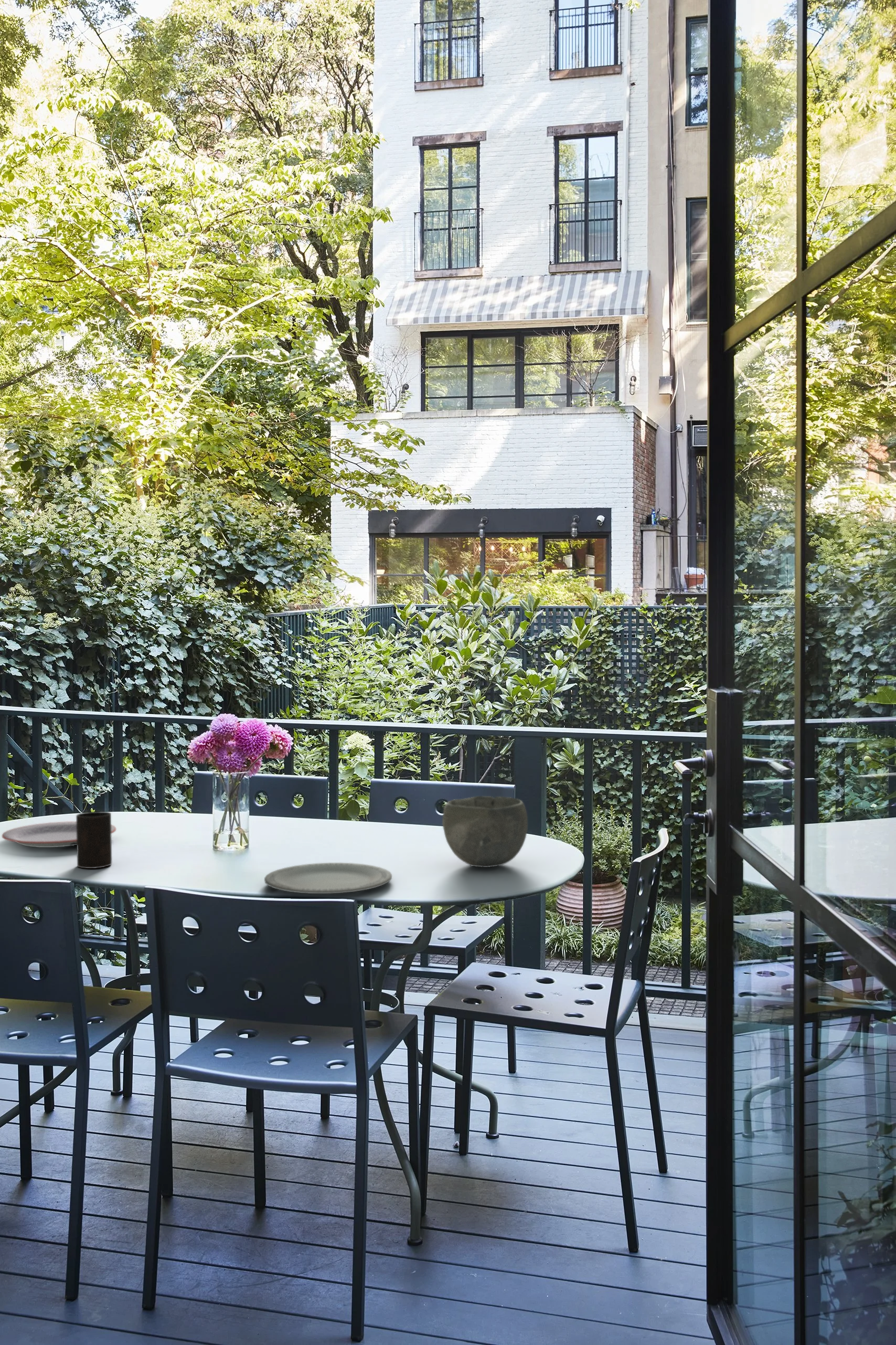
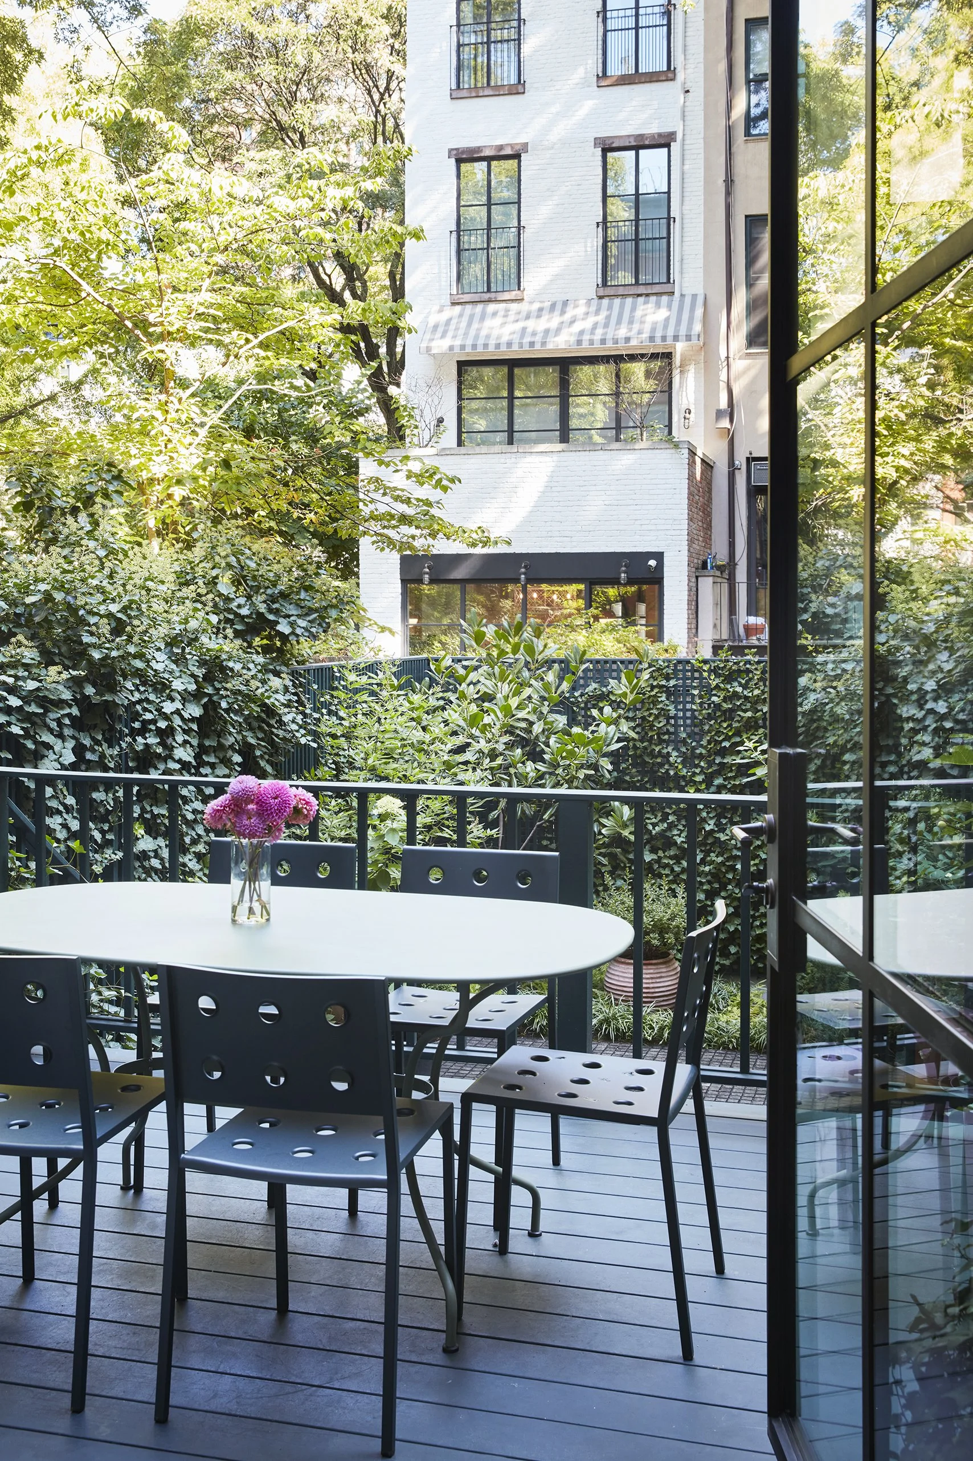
- bowl (485, 833)
- plate (60, 835)
- plate (328, 880)
- cup (94, 839)
